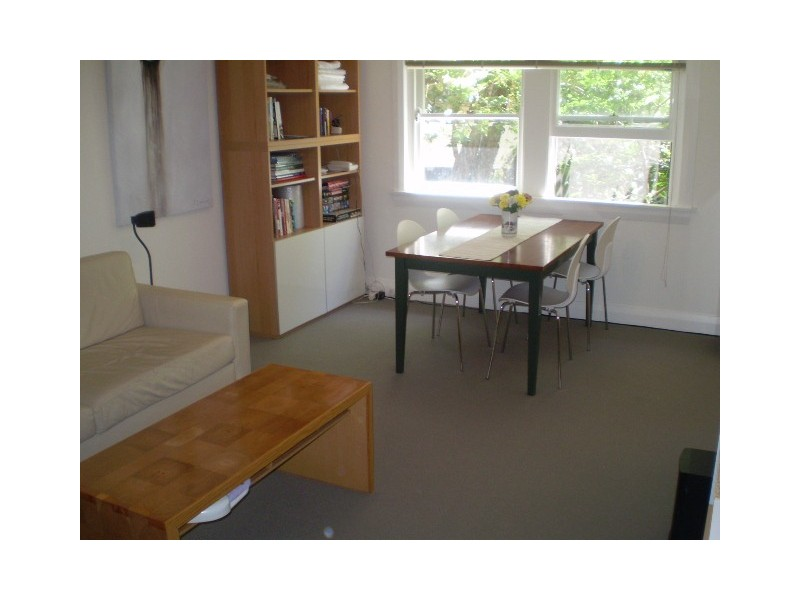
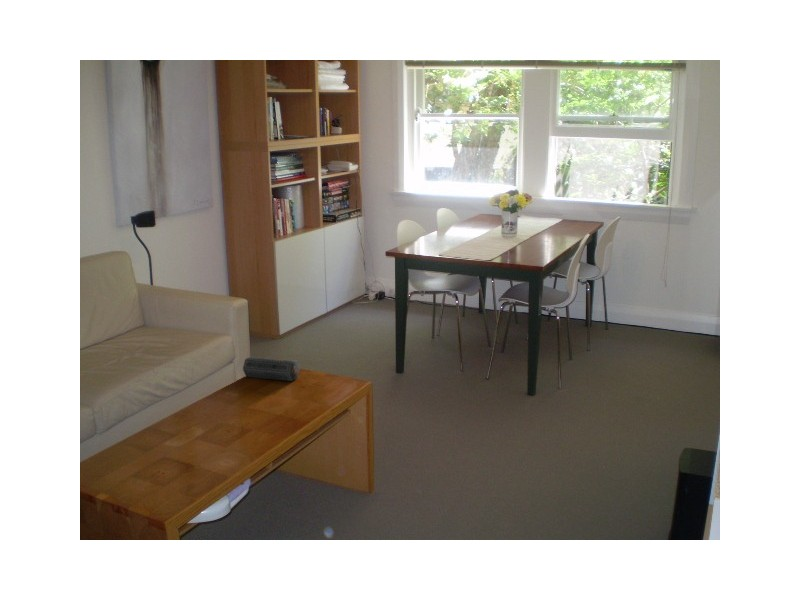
+ speaker (271, 368)
